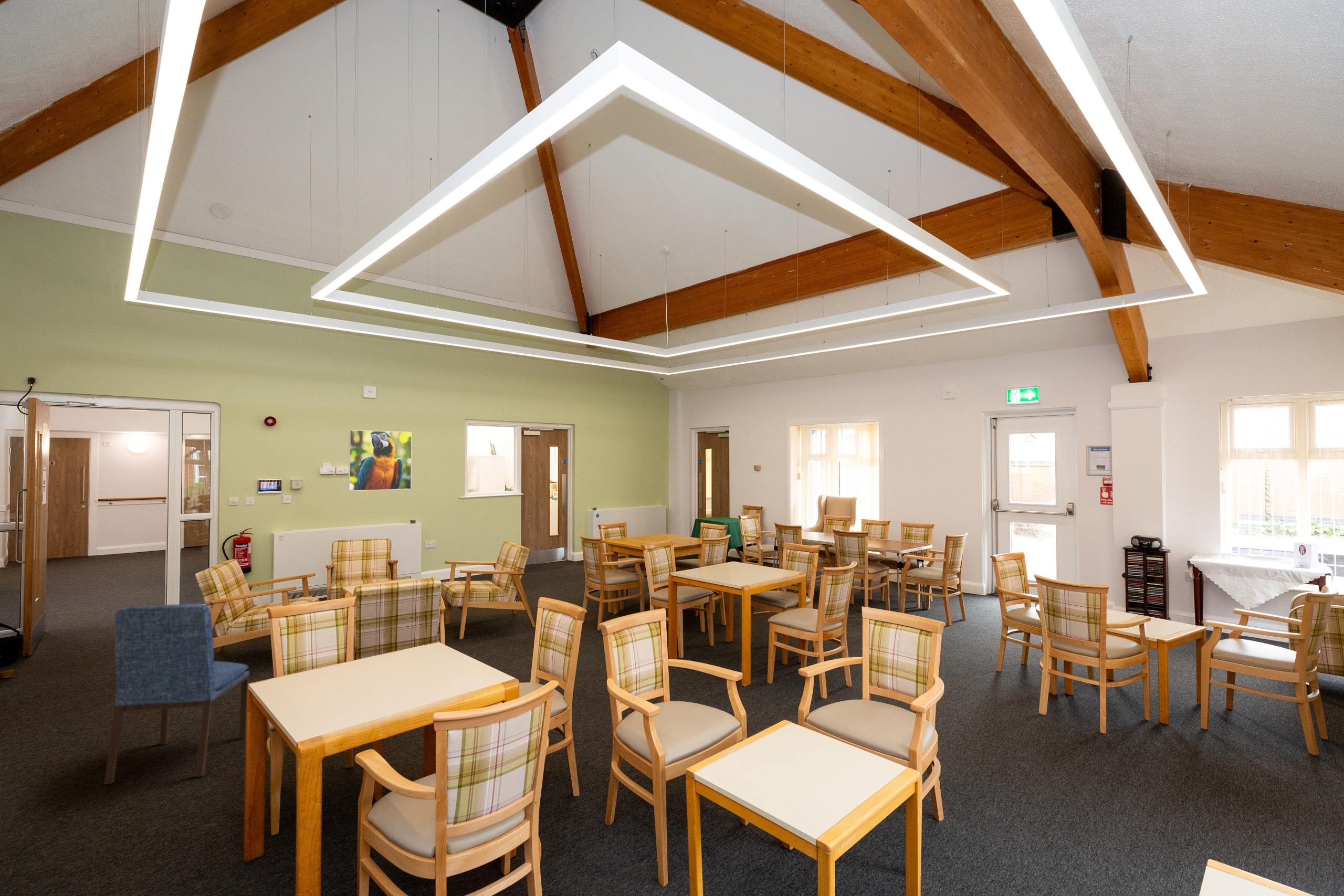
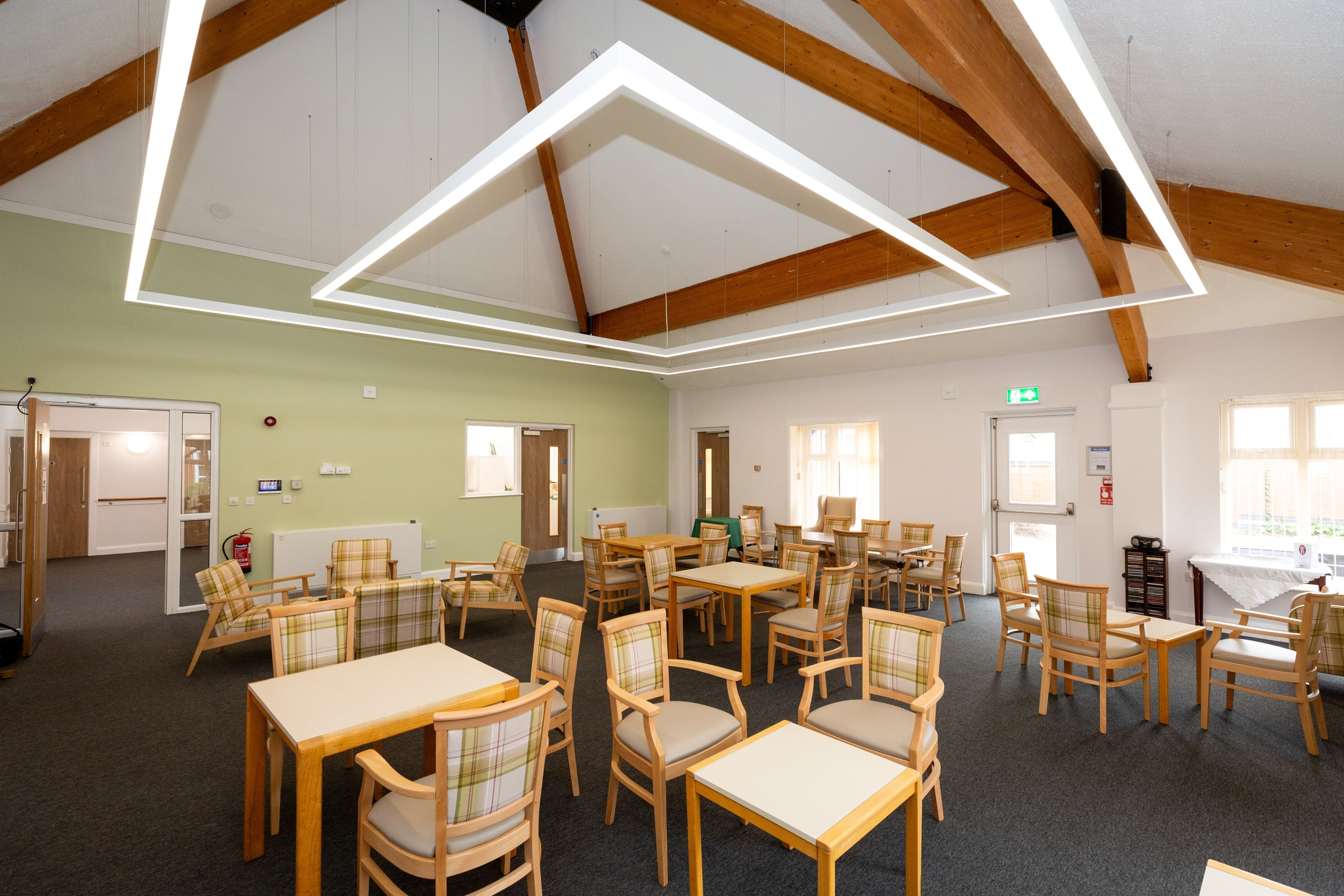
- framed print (381, 460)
- dining chair (183, 678)
